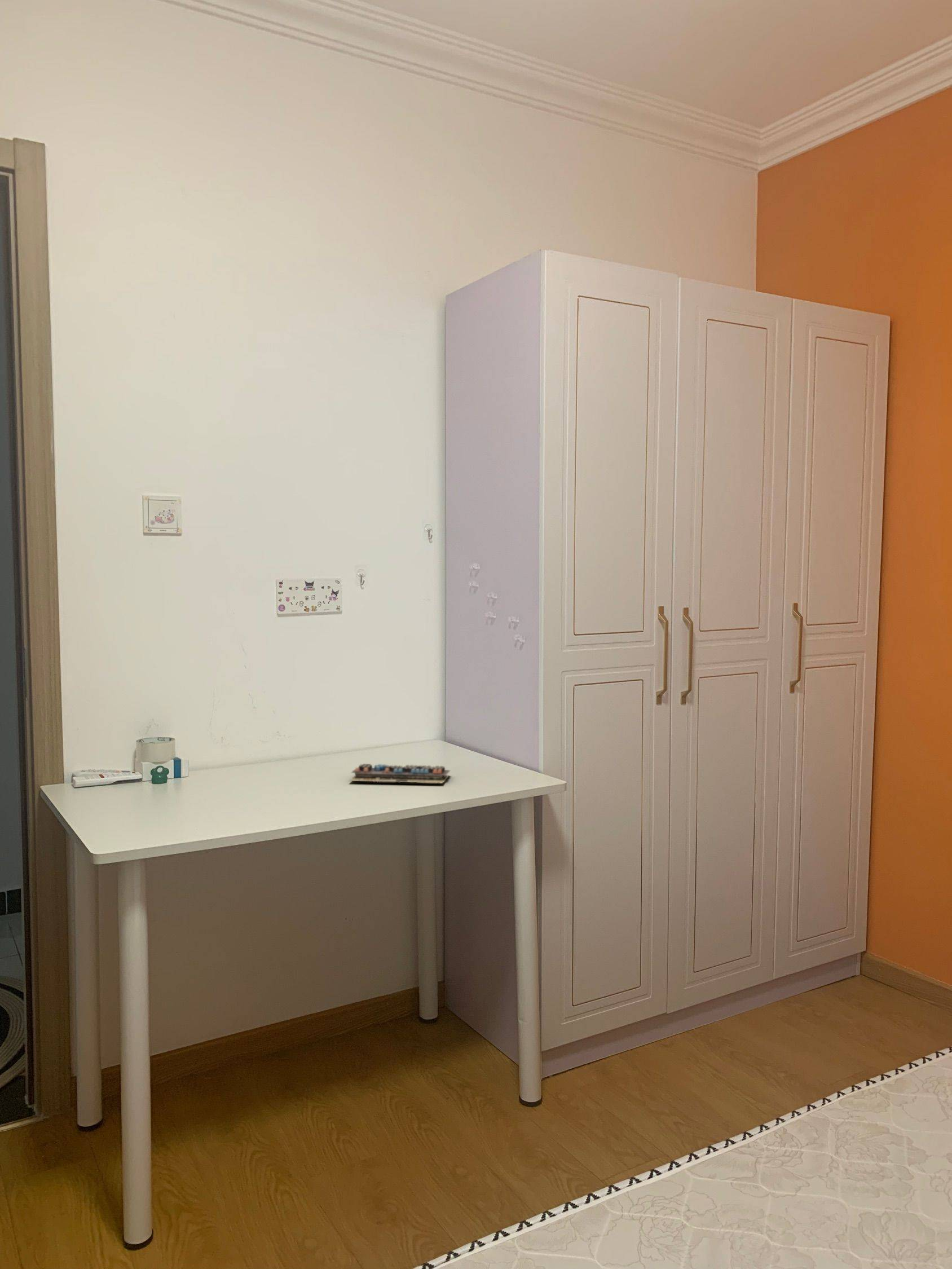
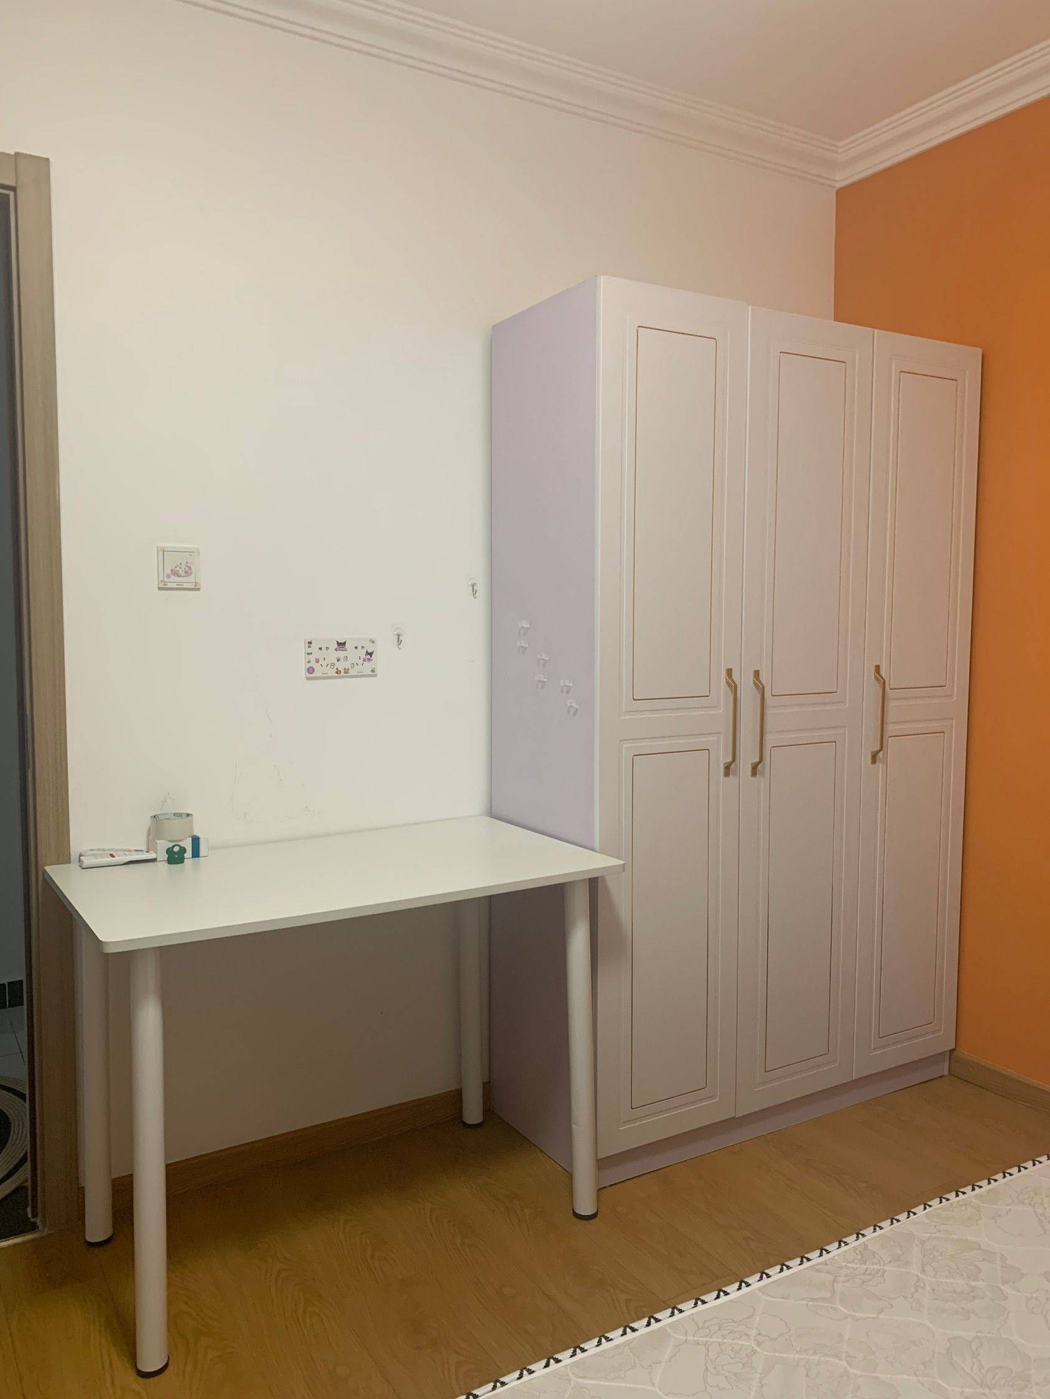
- computer keyboard (400, 773)
